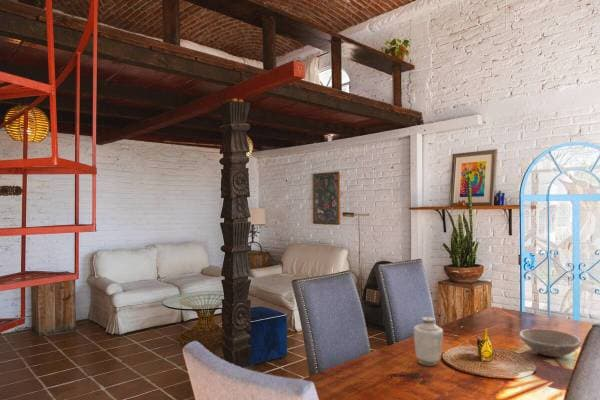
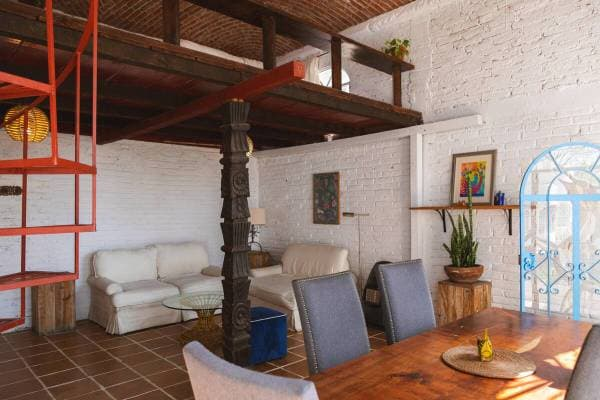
- bowl (549, 345)
- vase (428, 340)
